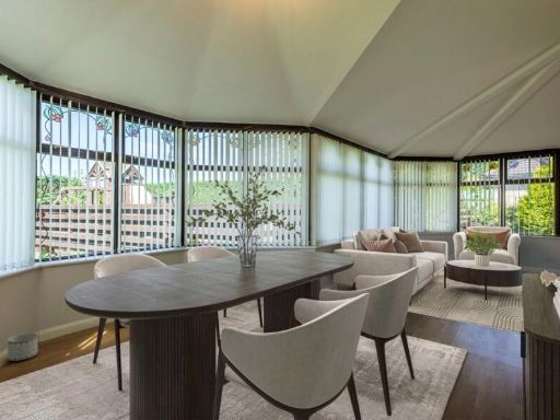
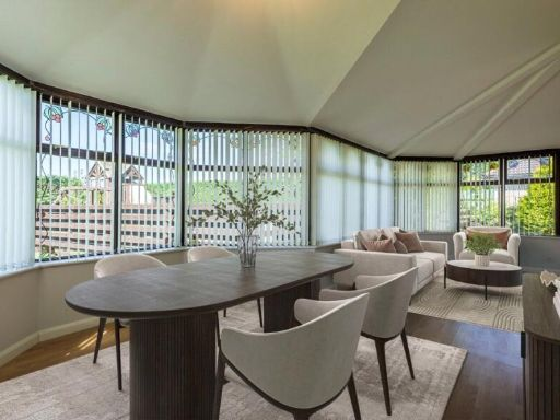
- planter (23, 347)
